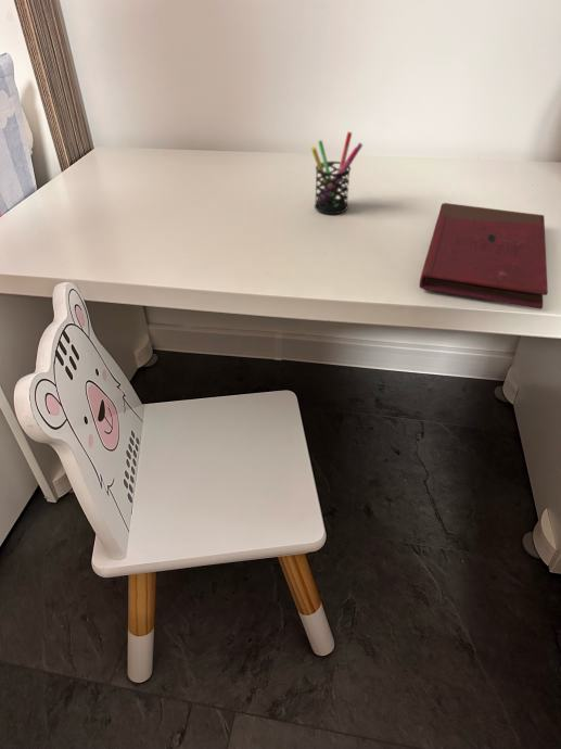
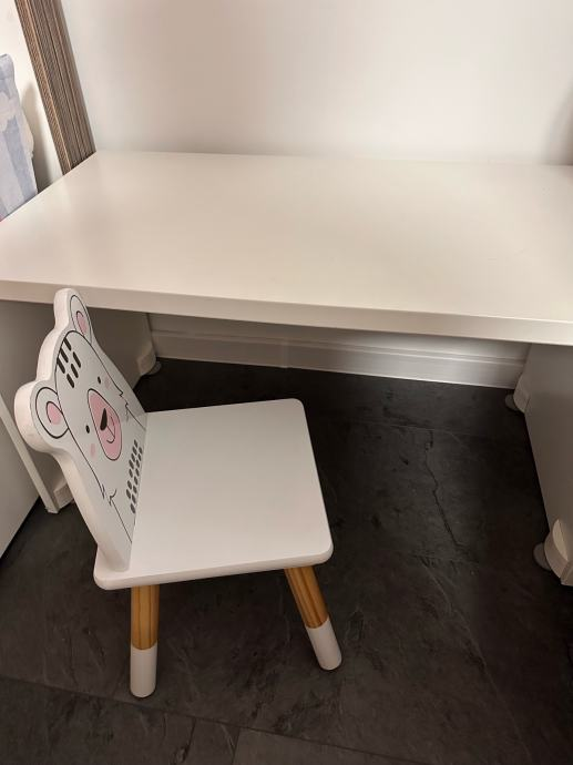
- pen holder (332, 170)
- book (485, 249)
